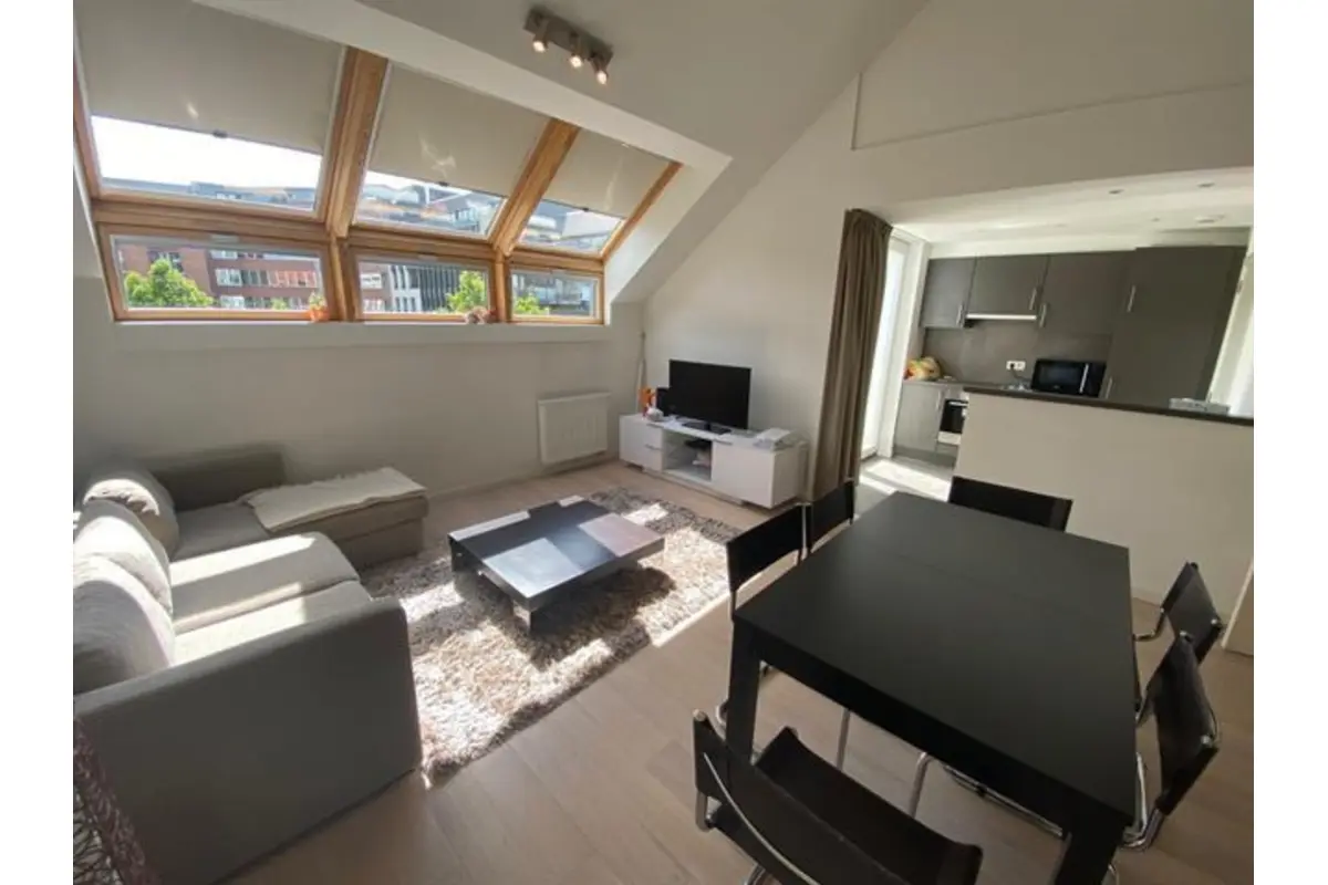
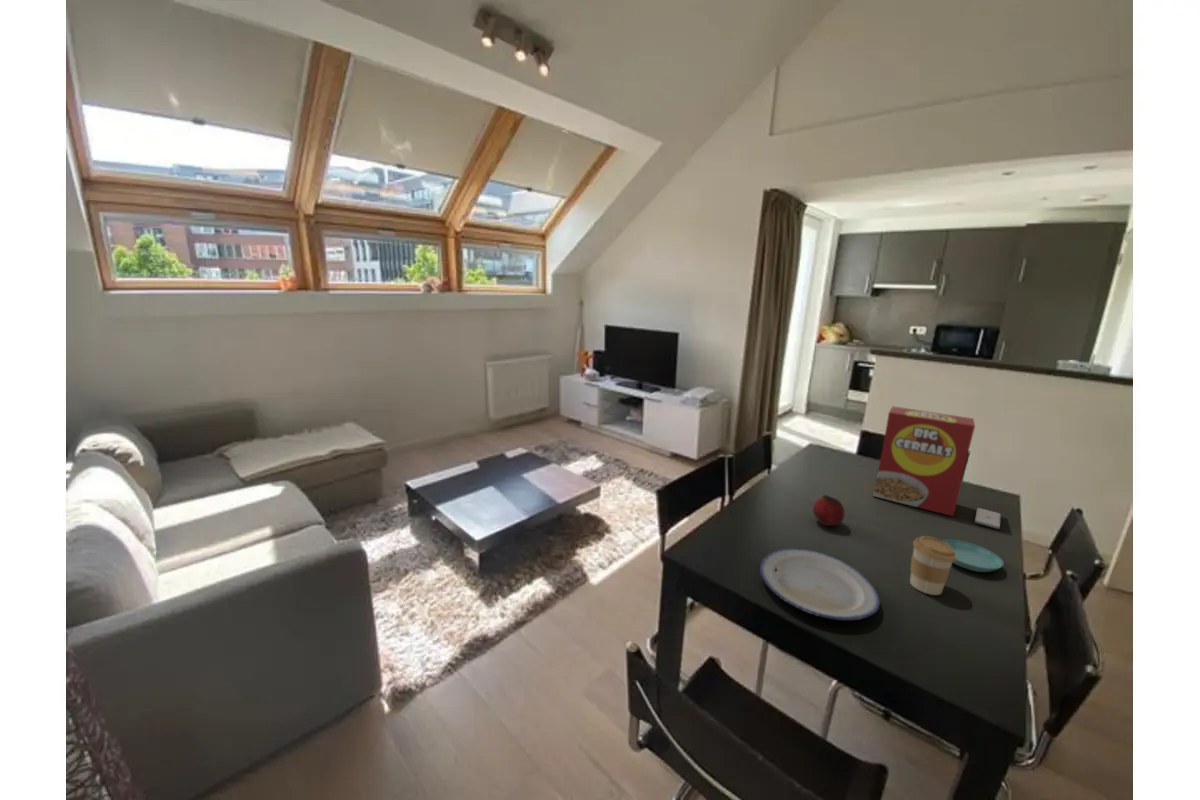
+ saucer (968, 557)
+ coffee cup (930, 564)
+ fruit (829, 509)
+ smartphone (987, 518)
+ plate (816, 583)
+ cereal box (921, 458)
